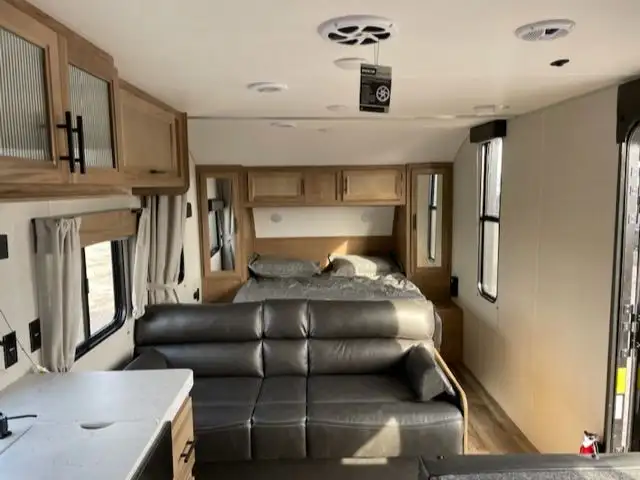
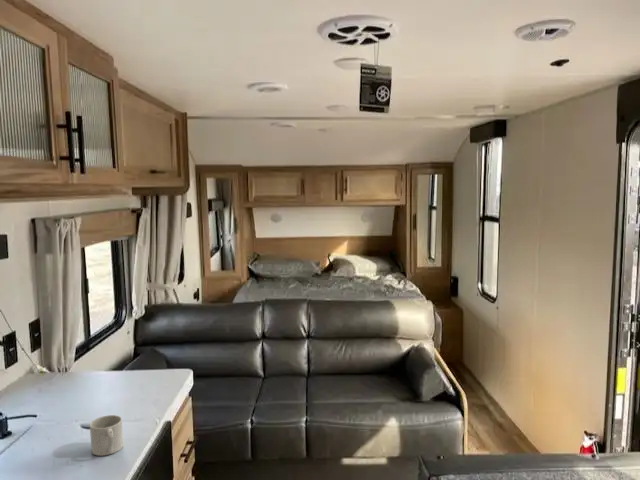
+ mug (107, 437)
